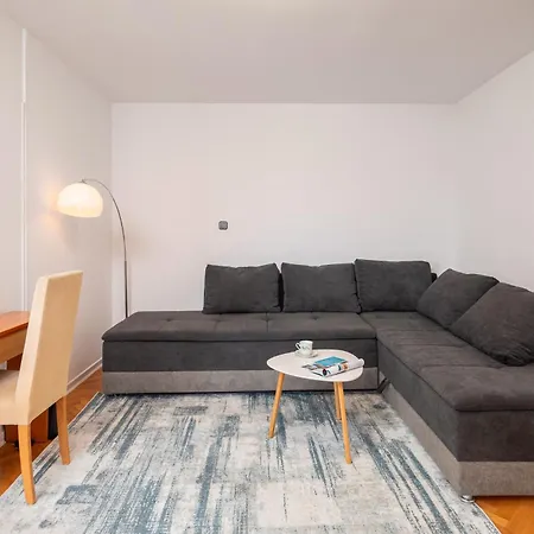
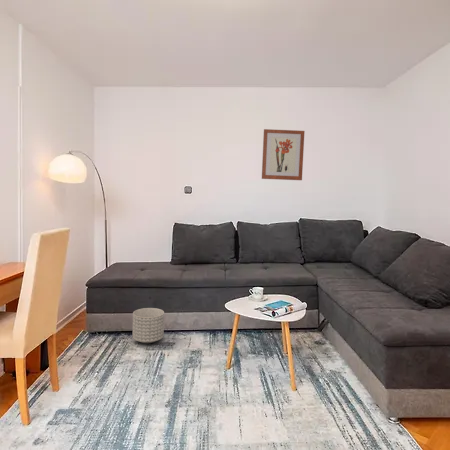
+ planter (148, 326)
+ wall art (282, 155)
